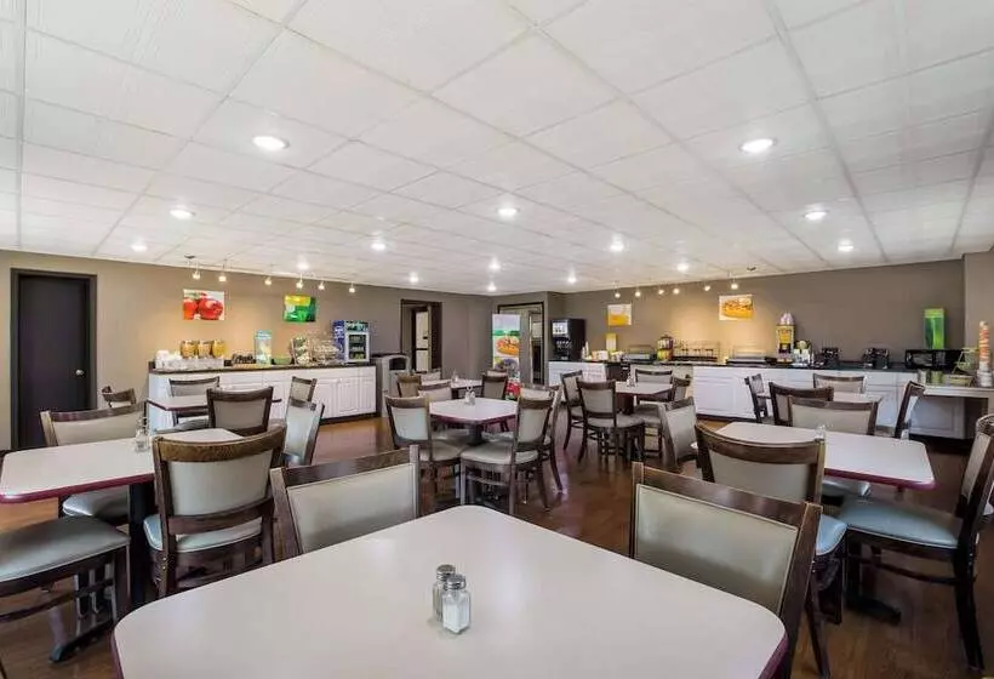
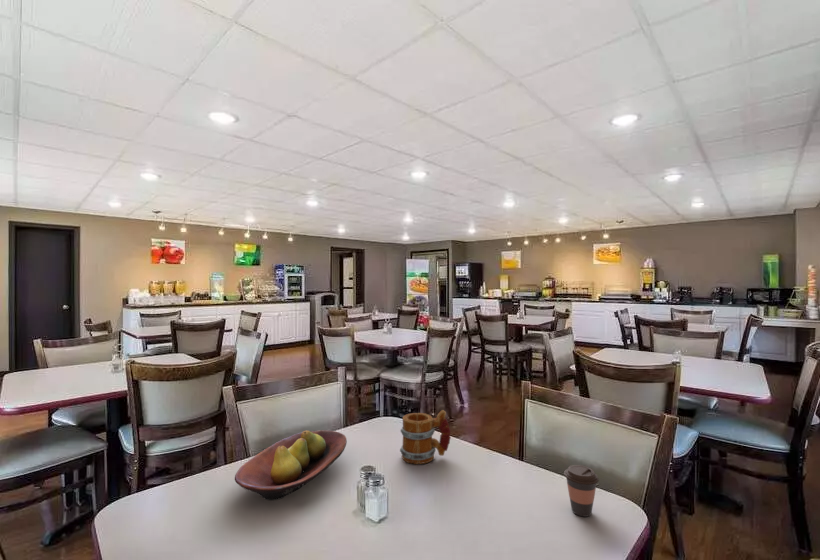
+ mug (425, 433)
+ coffee cup (581, 490)
+ fruit bowl (296, 456)
